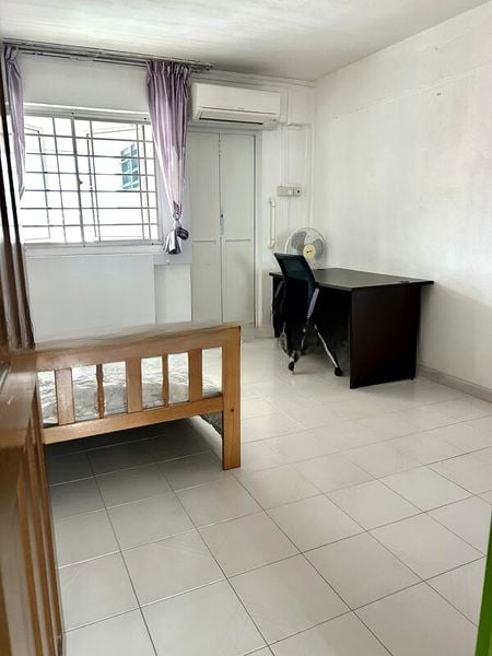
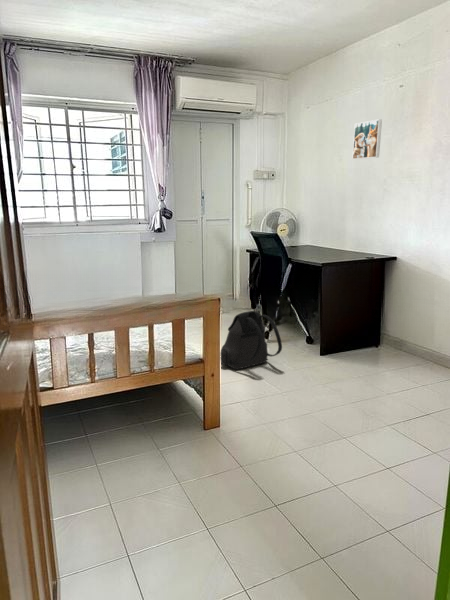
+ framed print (366, 140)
+ backpack (250, 339)
